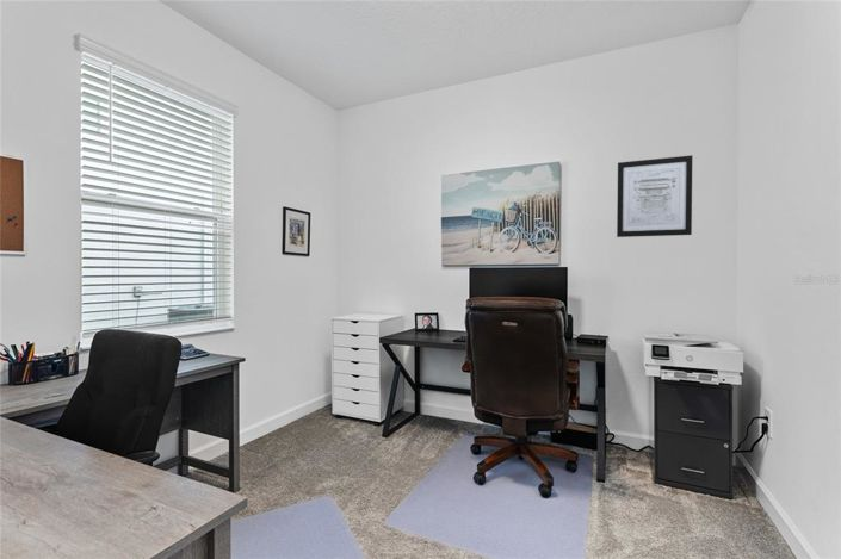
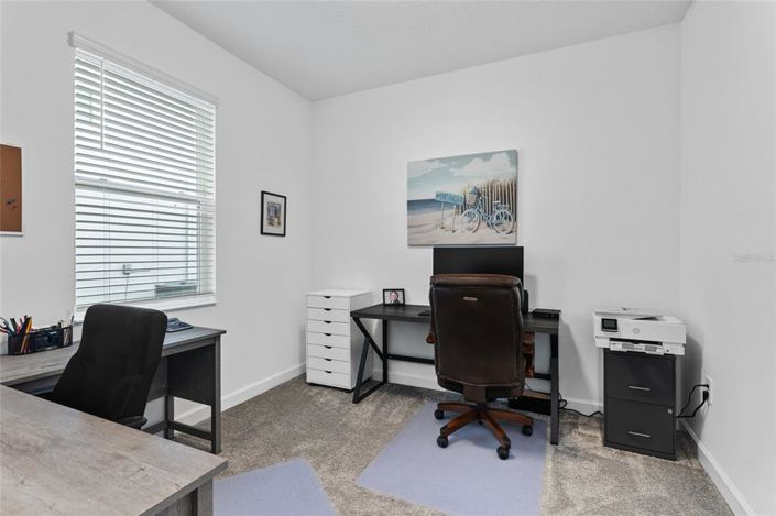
- wall art (653, 197)
